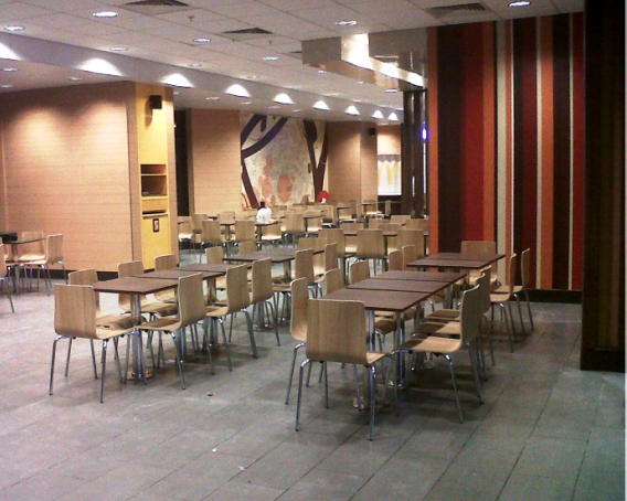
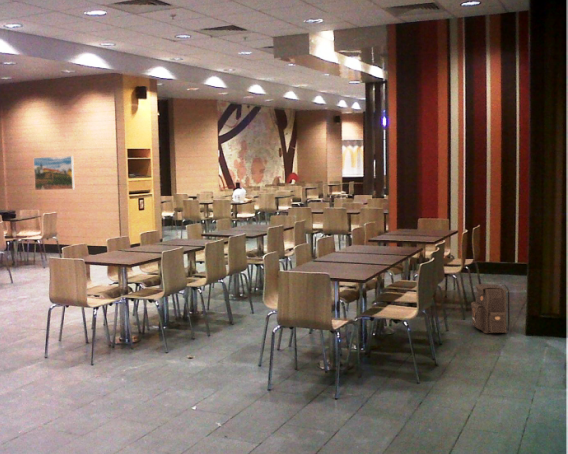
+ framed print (53, 173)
+ backpack (491, 306)
